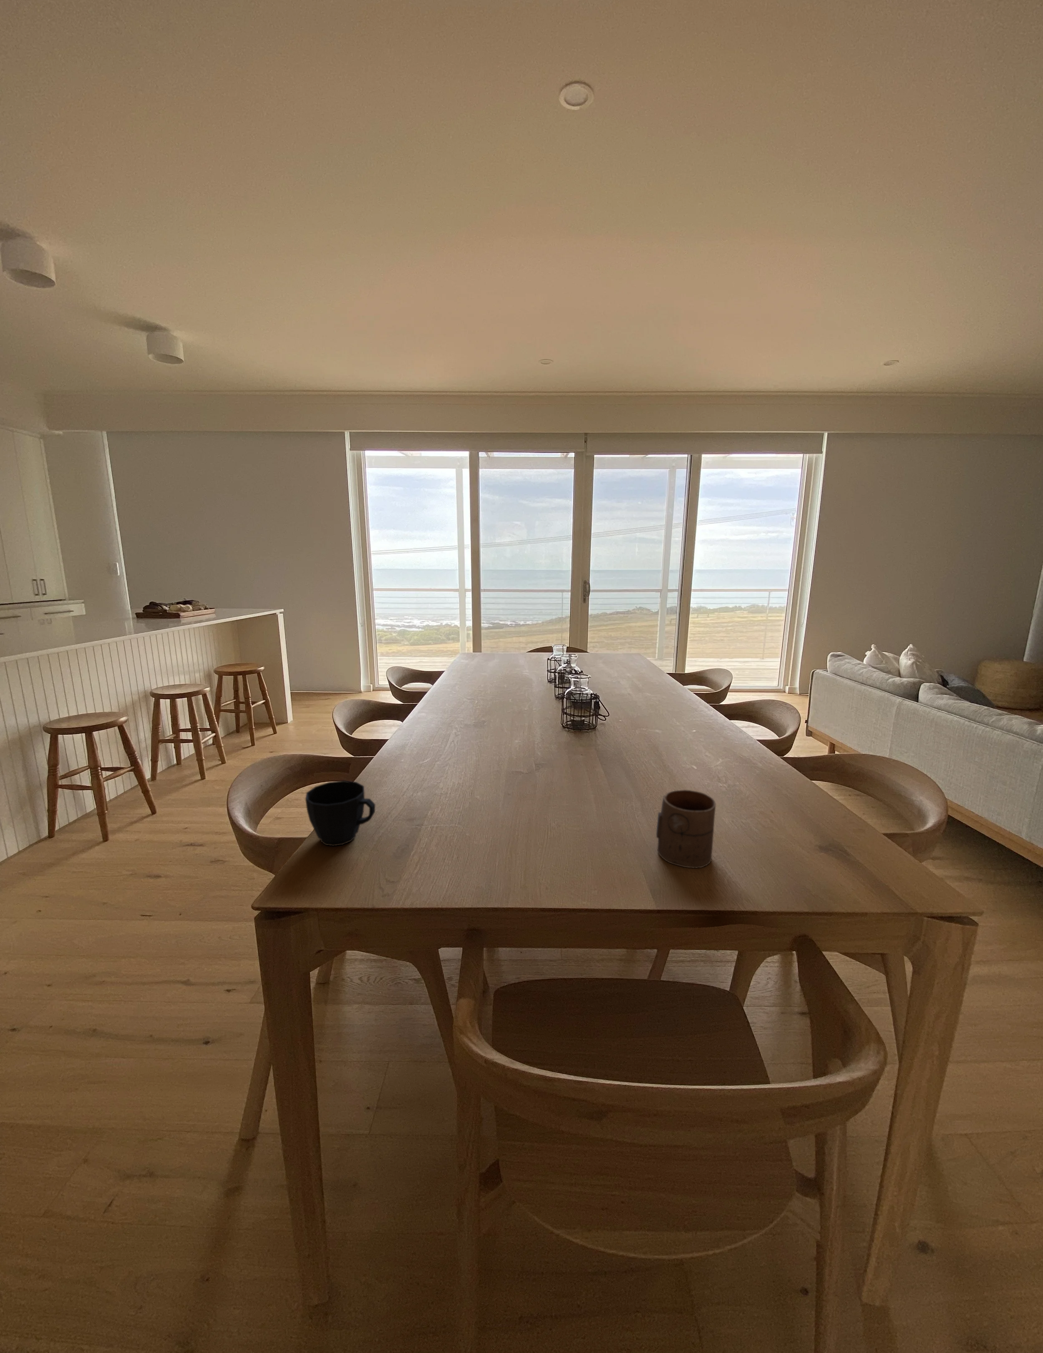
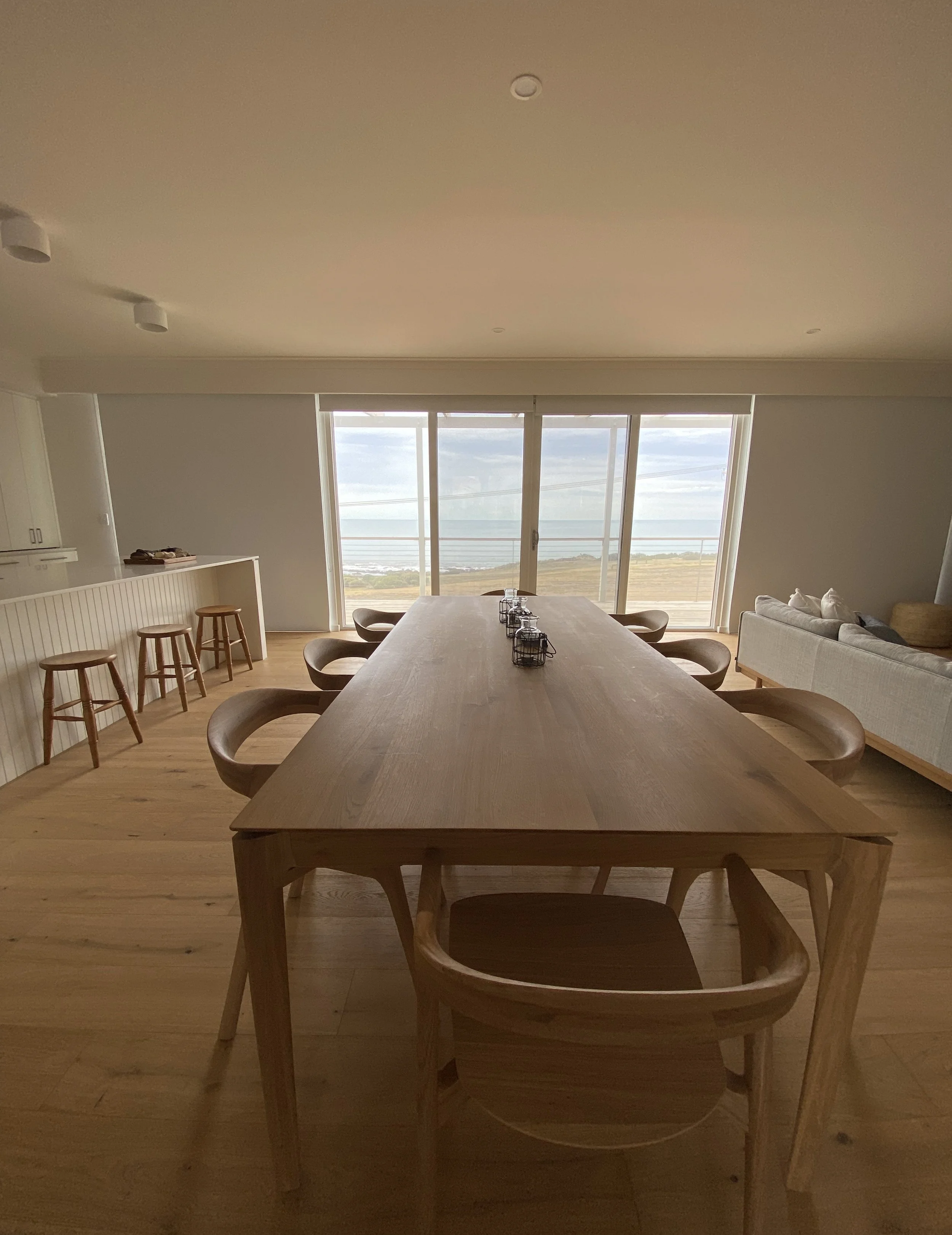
- cup (339, 816)
- cup (685, 827)
